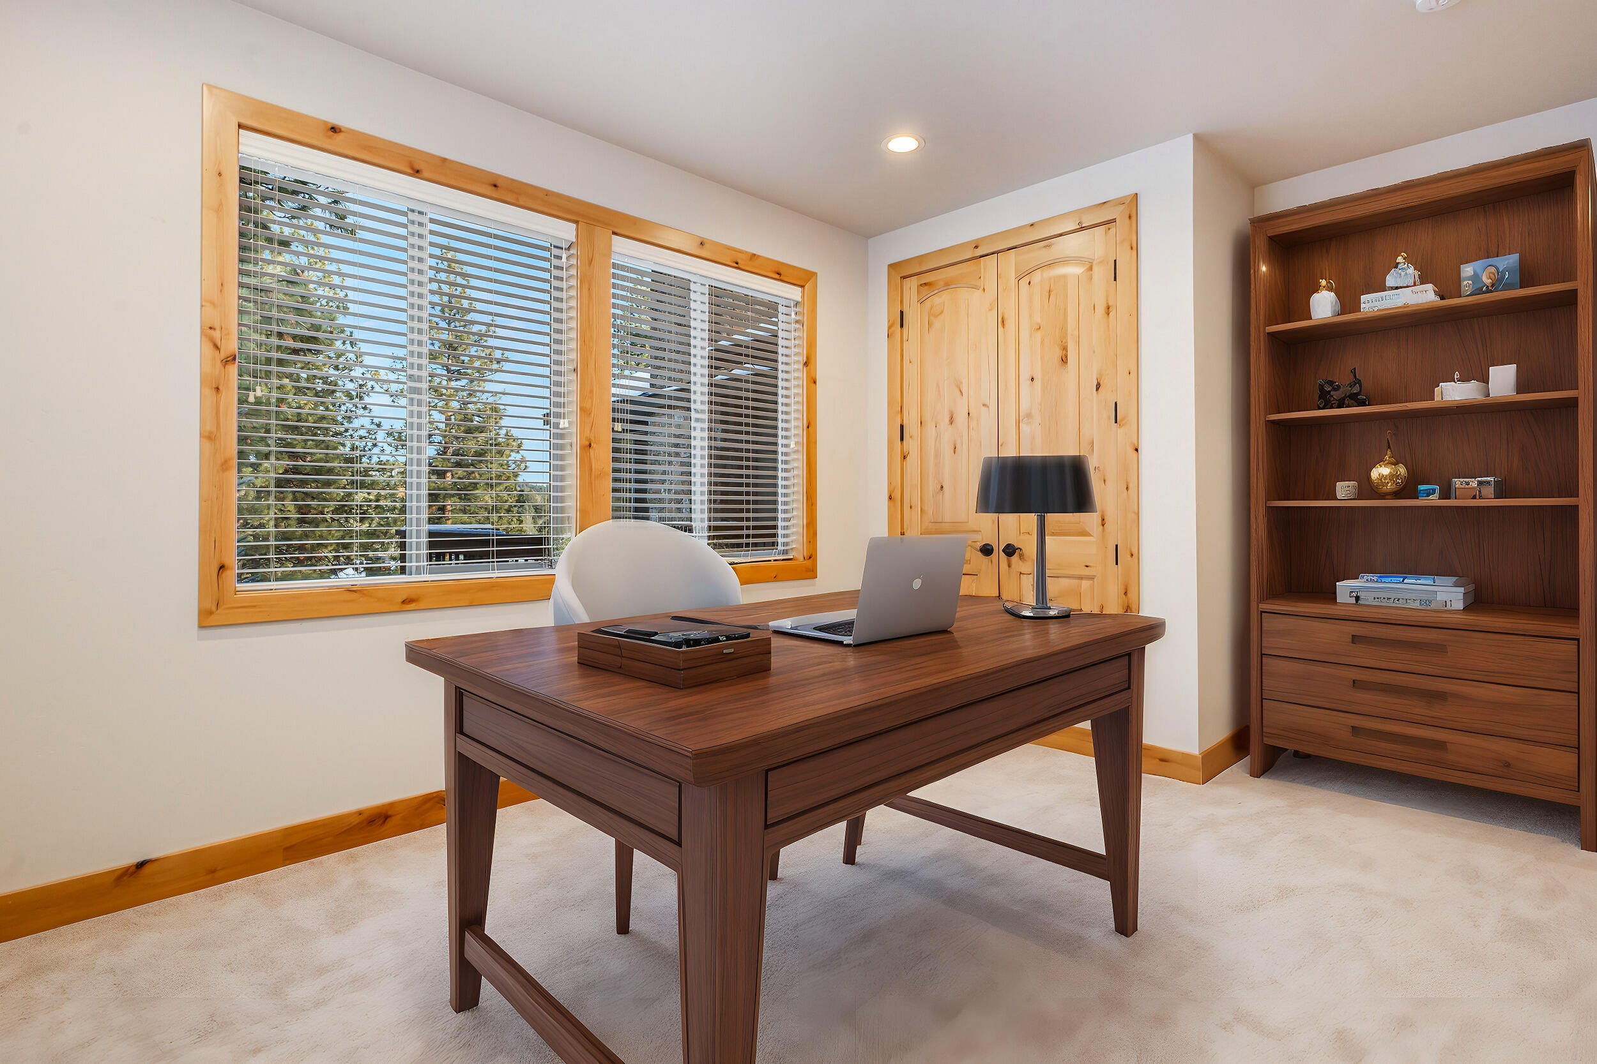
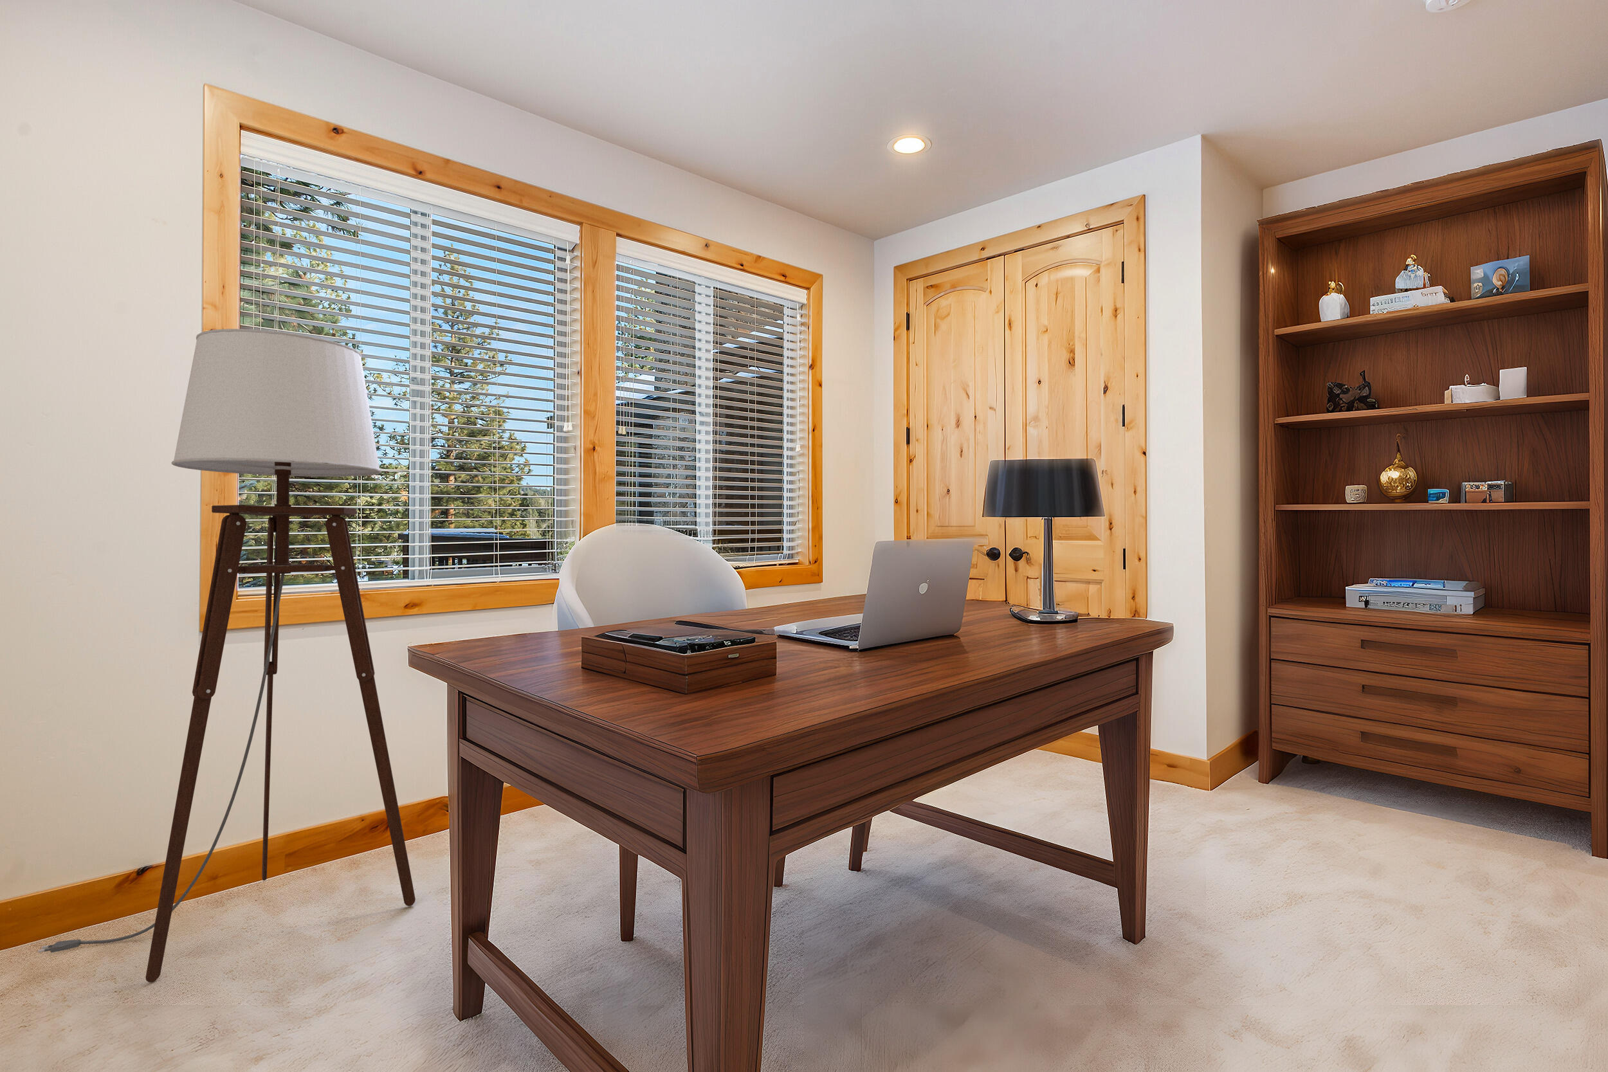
+ floor lamp (226, 629)
